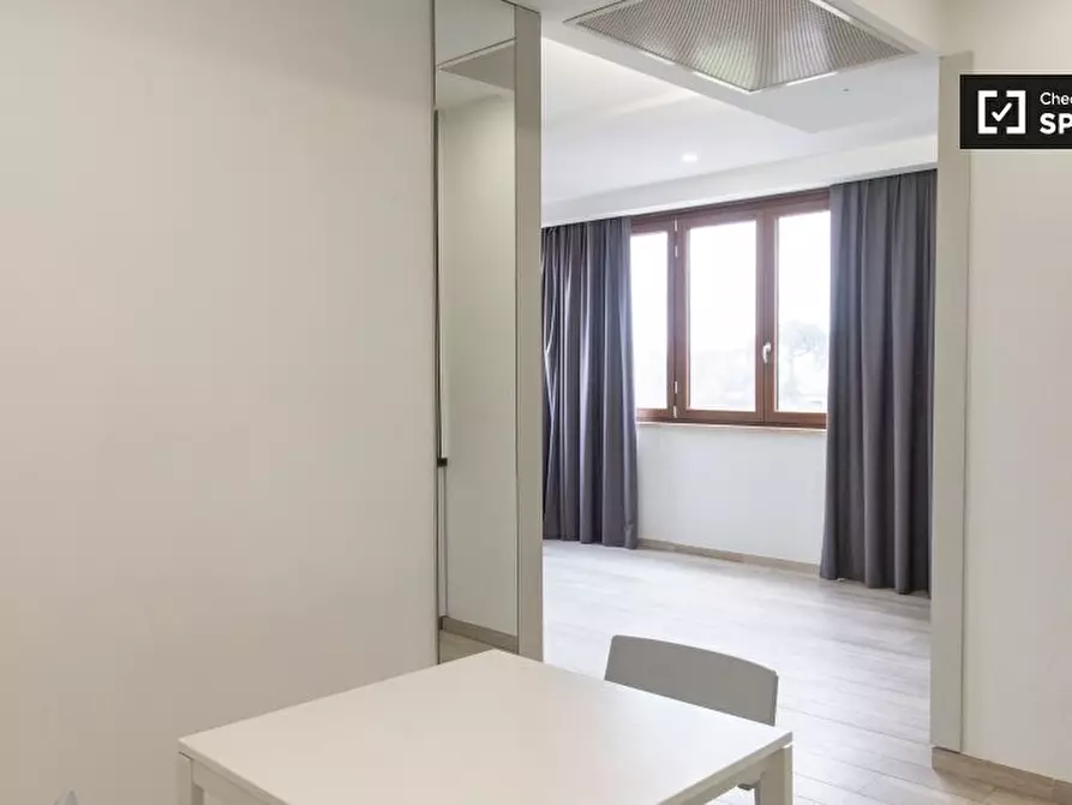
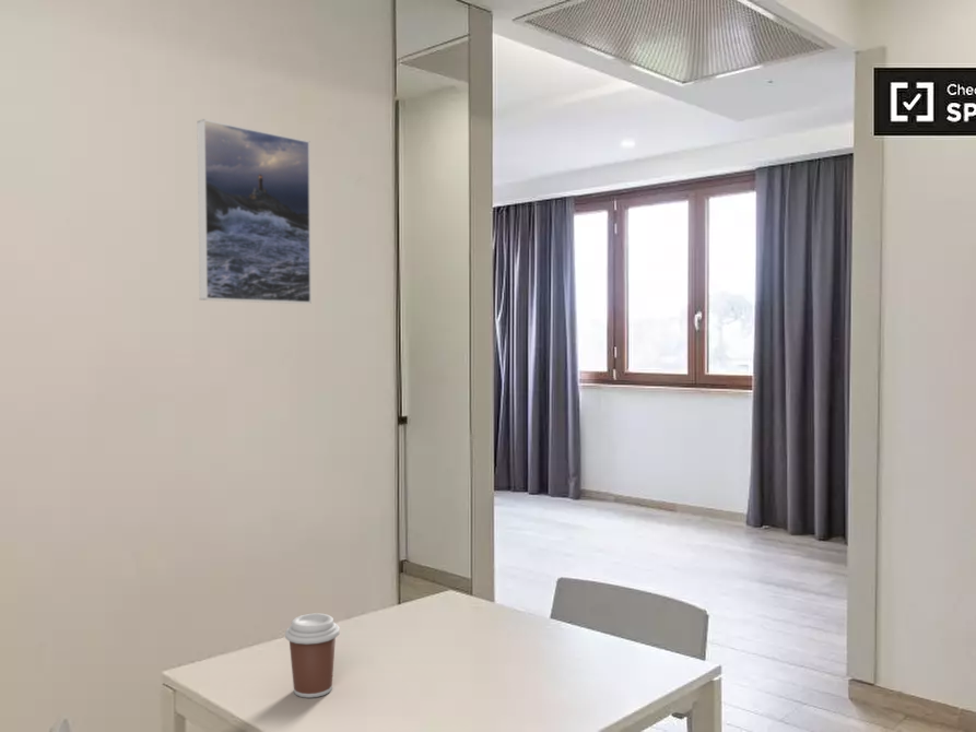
+ coffee cup (313, 654)
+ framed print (257, 216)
